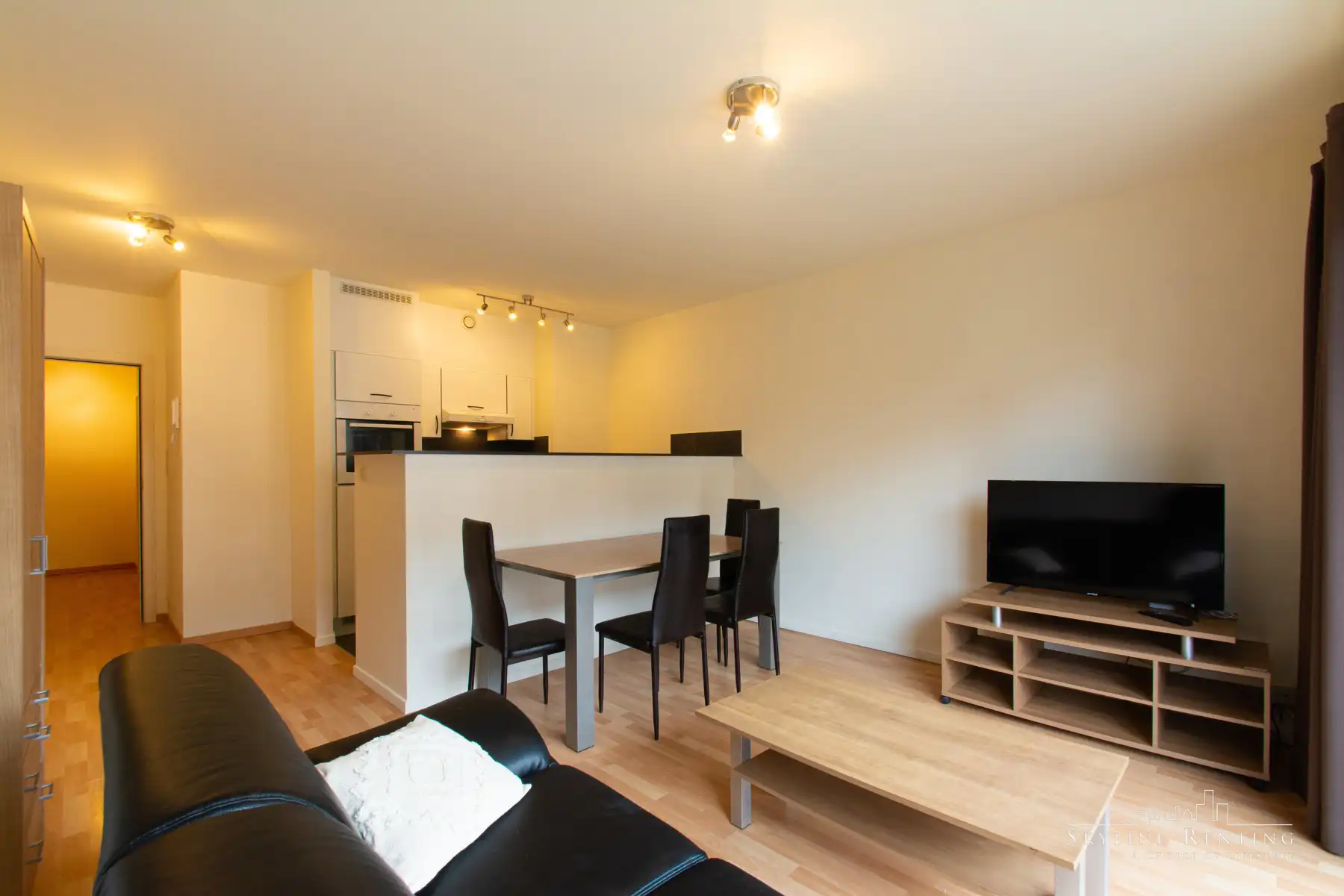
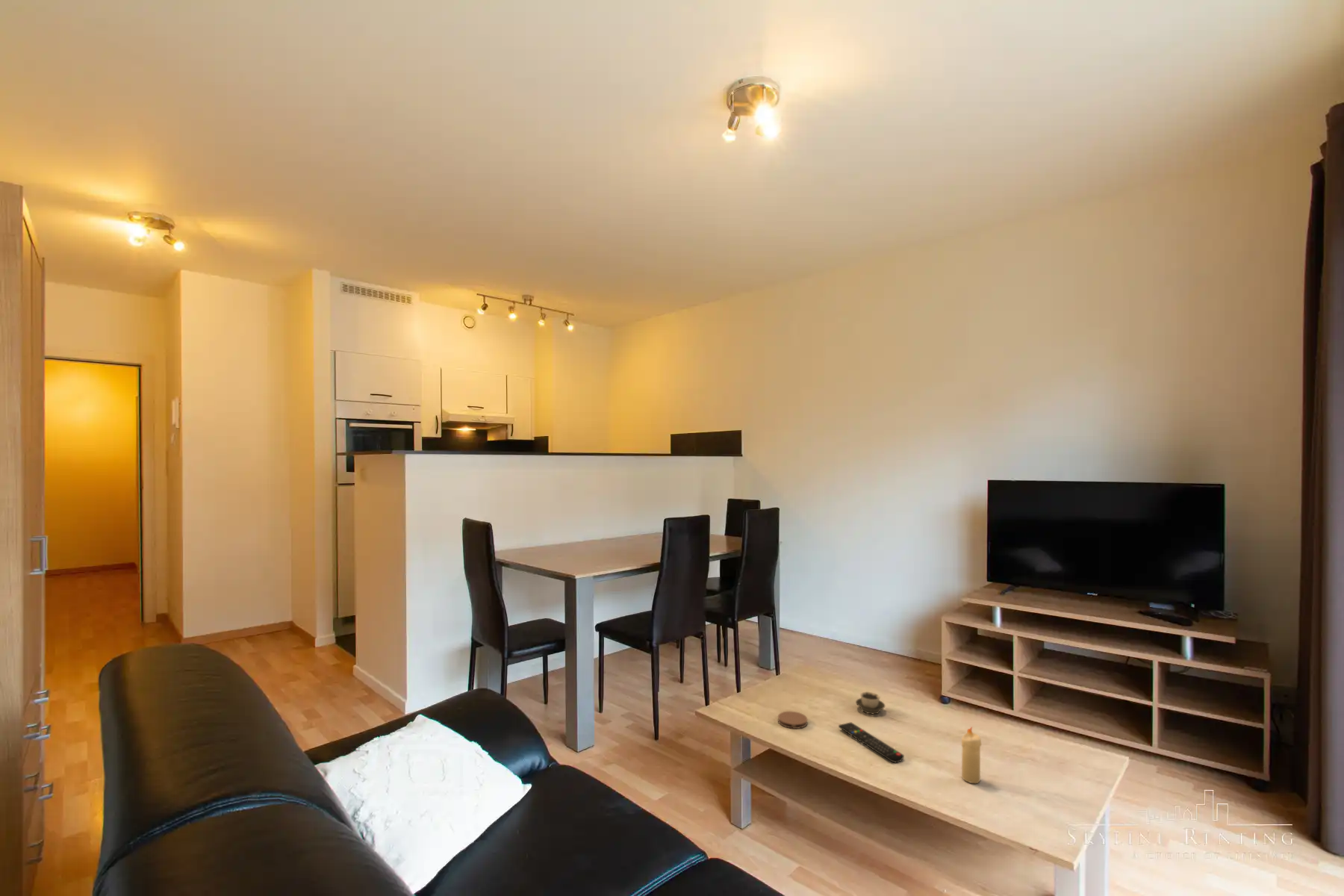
+ coaster (792, 719)
+ remote control (870, 741)
+ cup (870, 703)
+ candle (971, 753)
